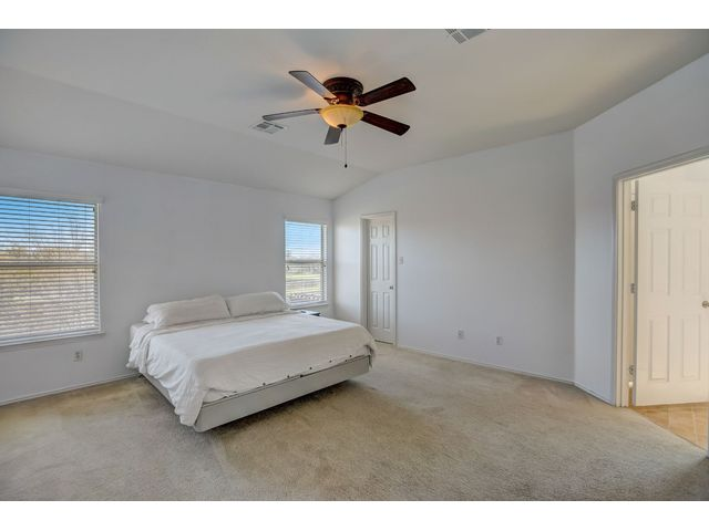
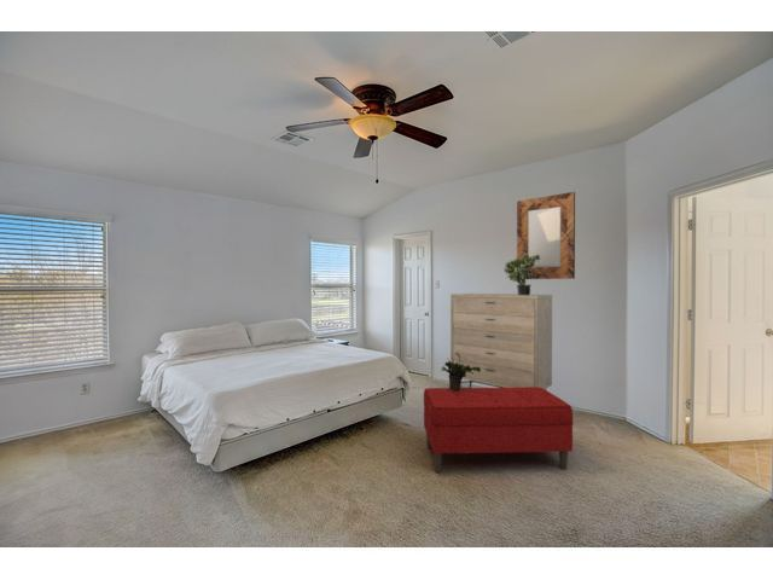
+ bench (492, 427)
+ potted plant (459, 372)
+ dresser (499, 347)
+ potted plant (524, 273)
+ home mirror (544, 238)
